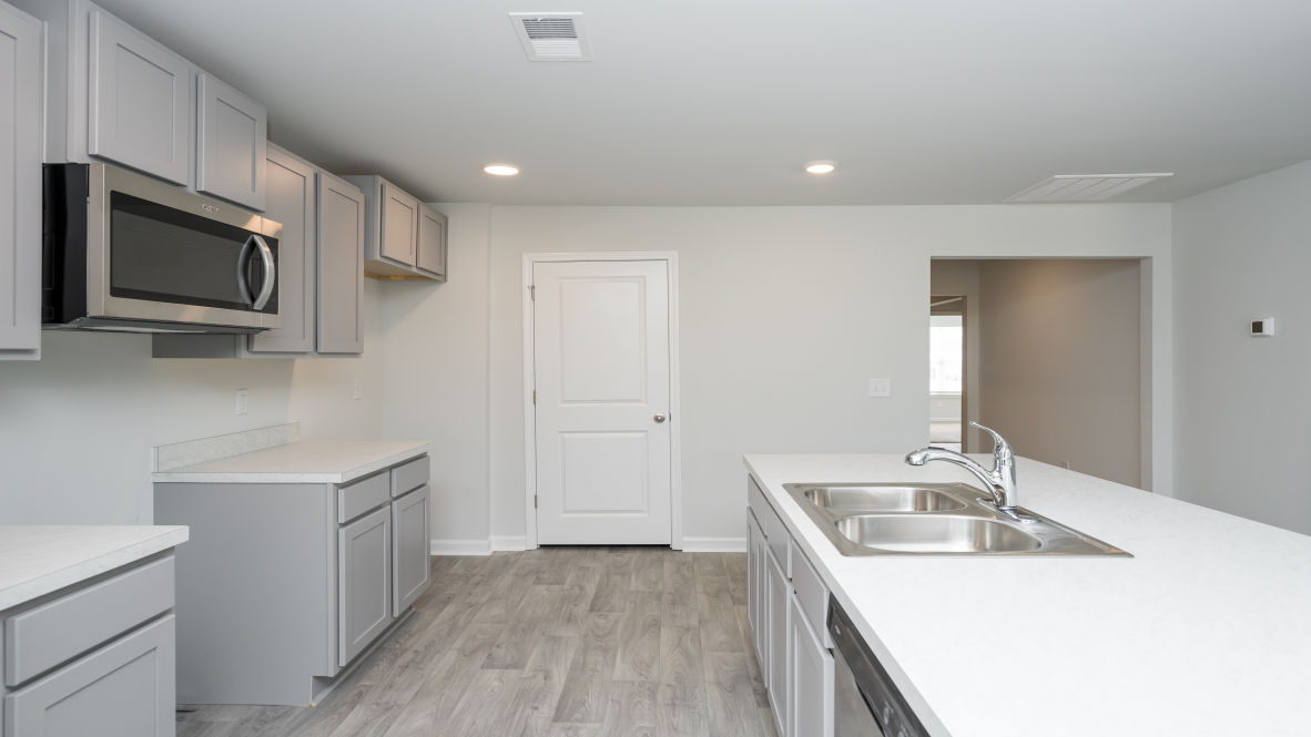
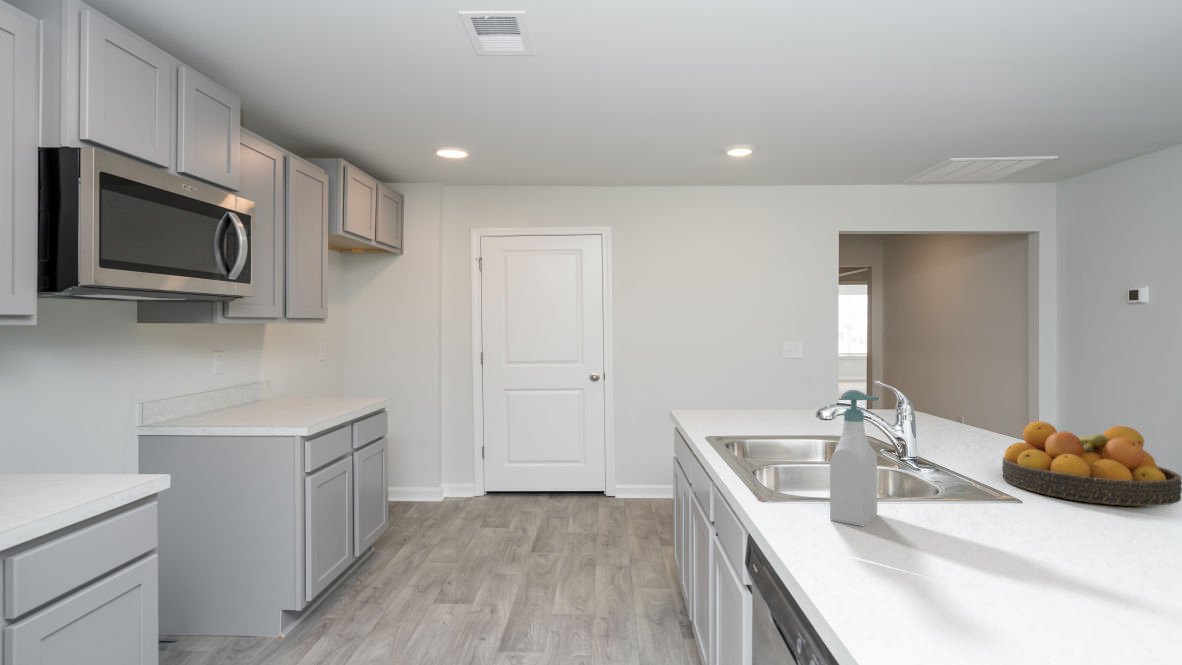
+ soap bottle (858, 454)
+ fruit bowl (1085, 456)
